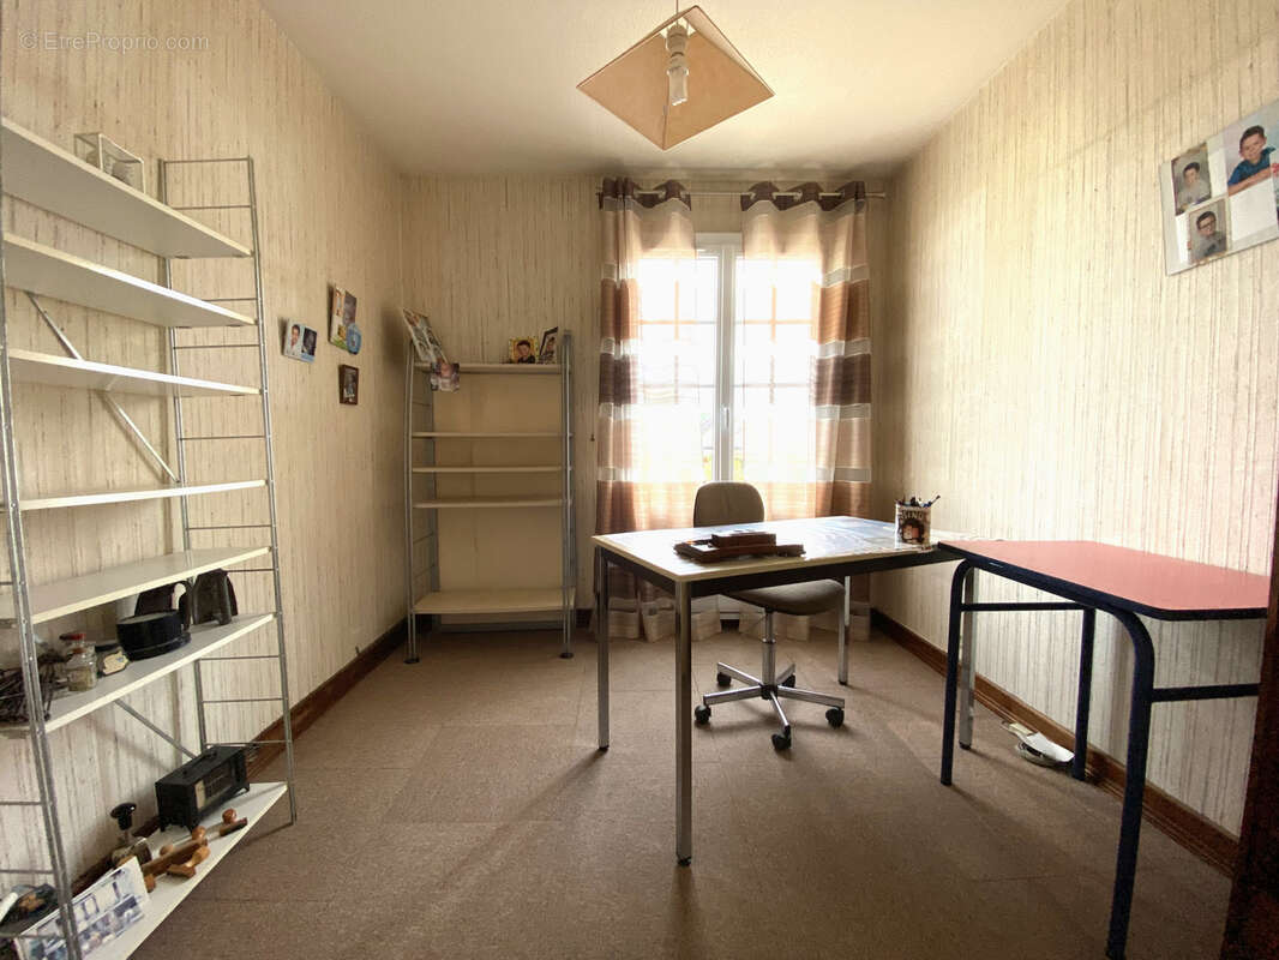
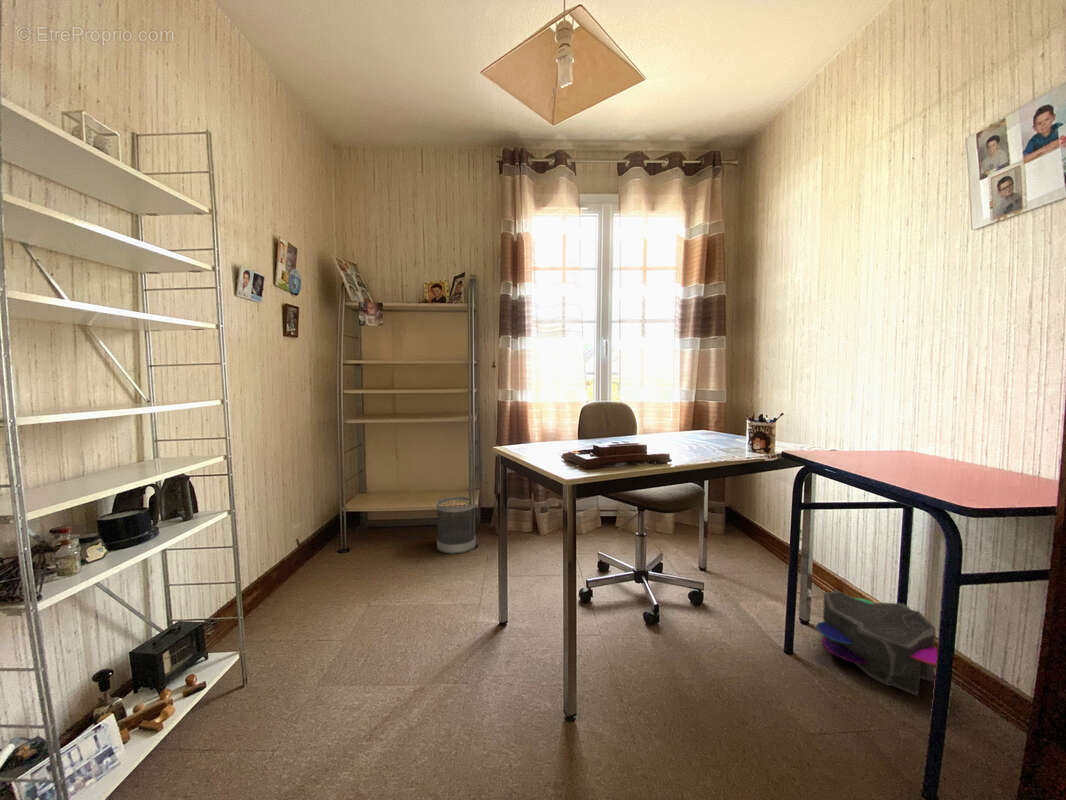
+ wastebasket (456, 524)
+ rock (883, 637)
